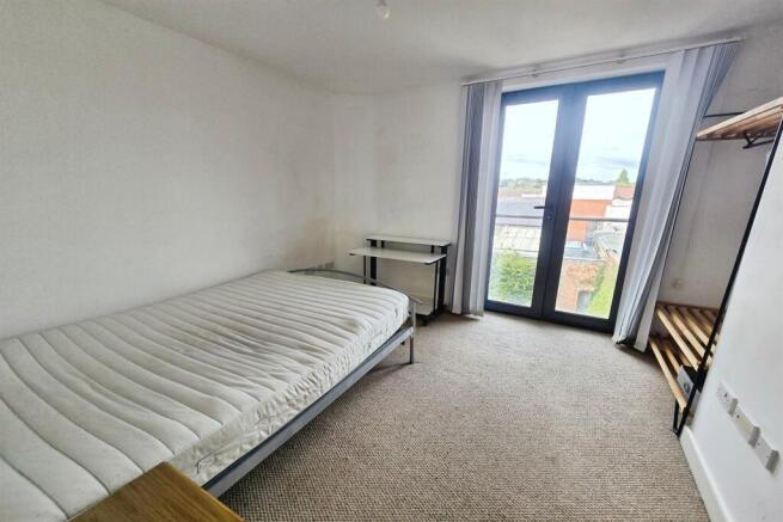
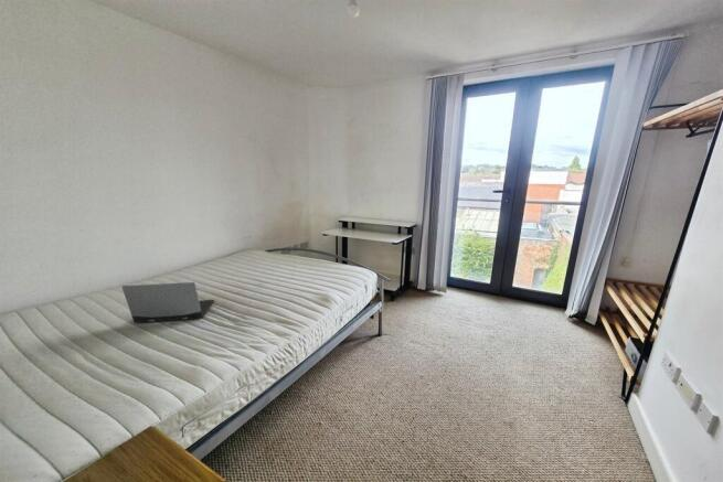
+ laptop computer (173, 294)
